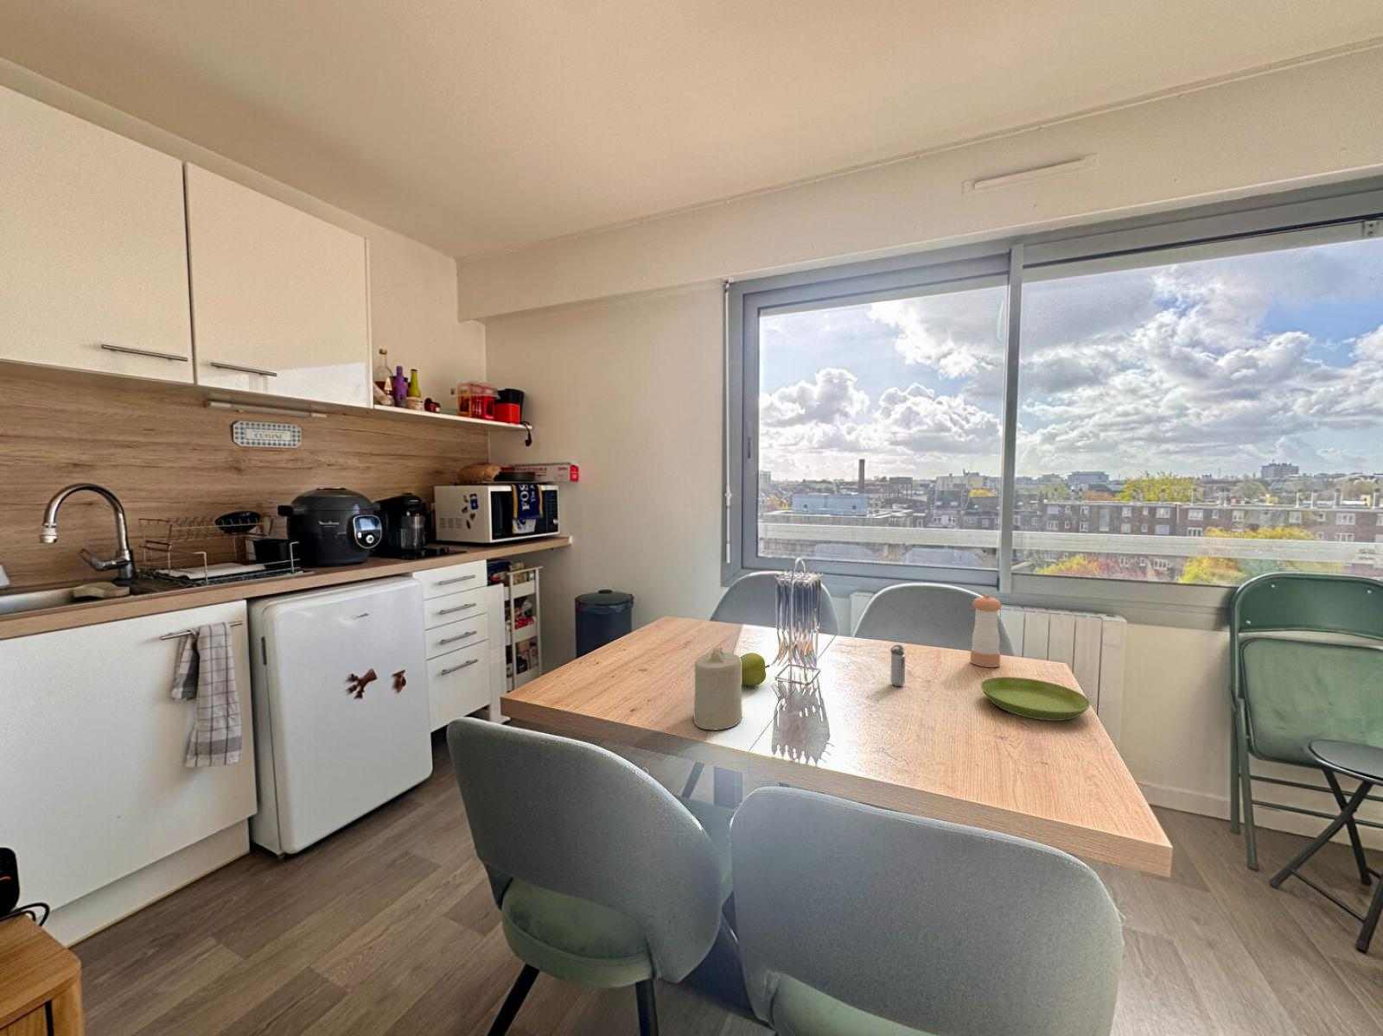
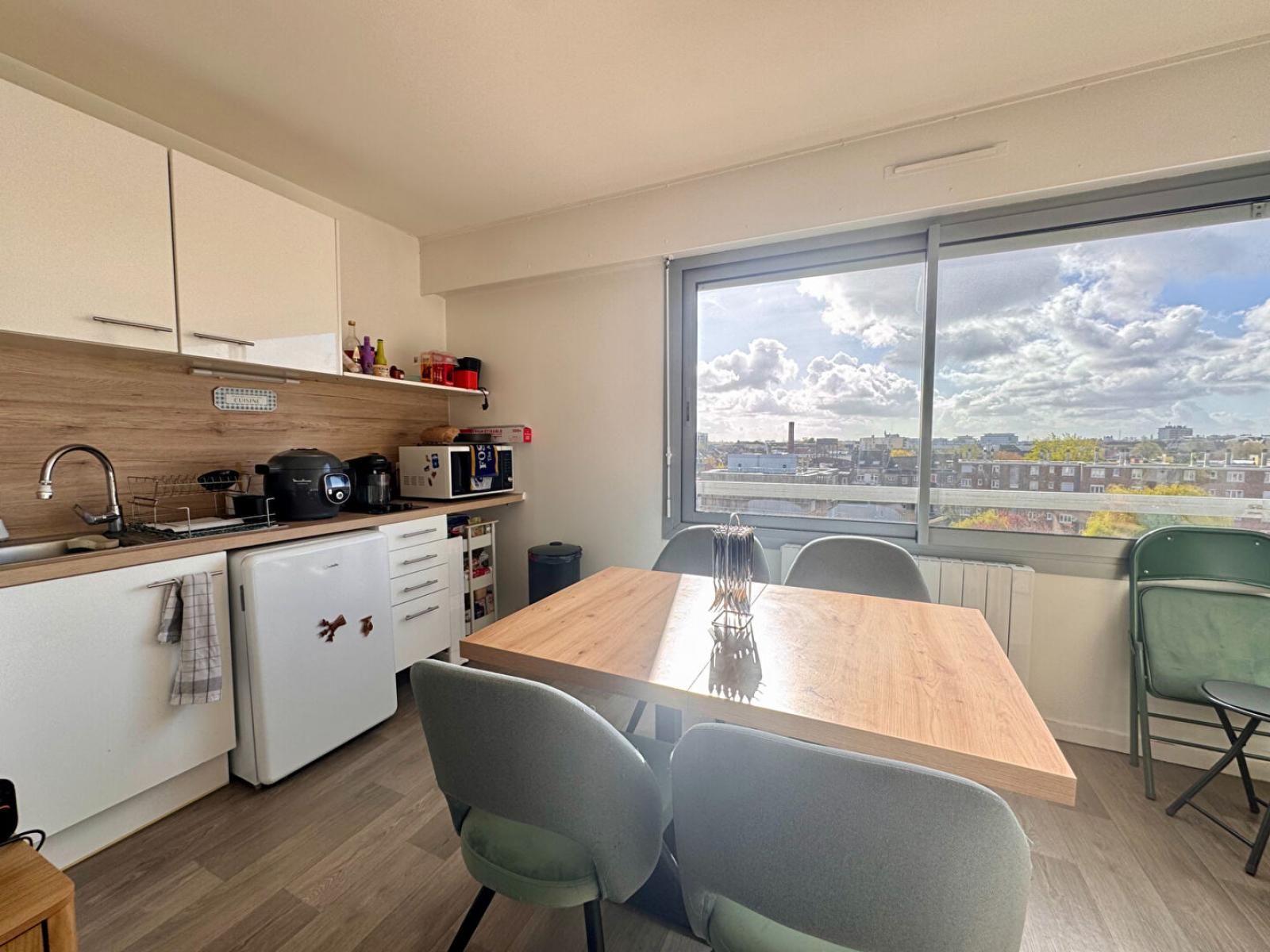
- candle (718, 683)
- apple (750, 669)
- pepper shaker (986, 629)
- shaker (898, 665)
- saucer (1032, 700)
